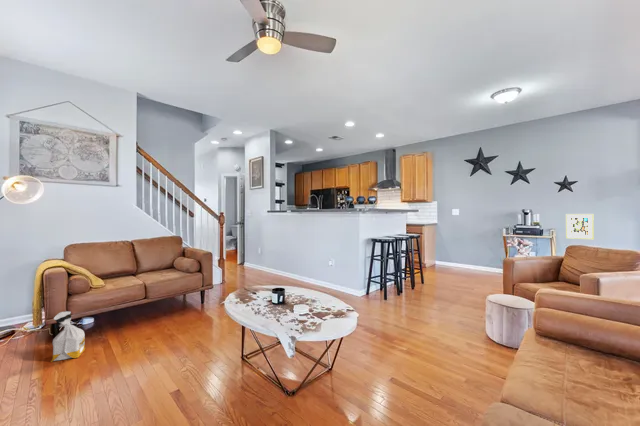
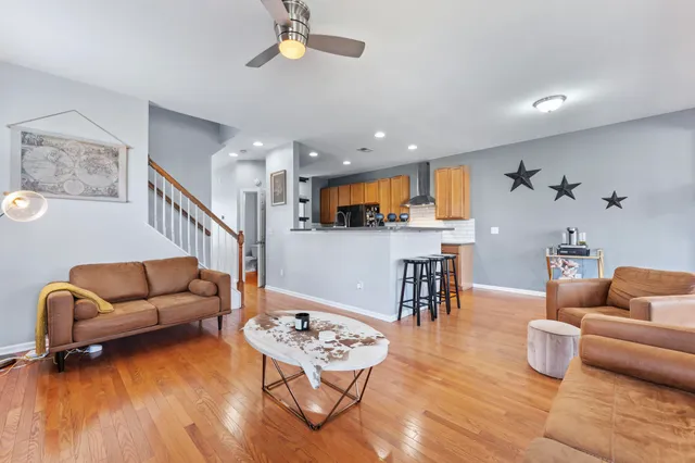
- wall art (579, 226)
- bag (67, 332)
